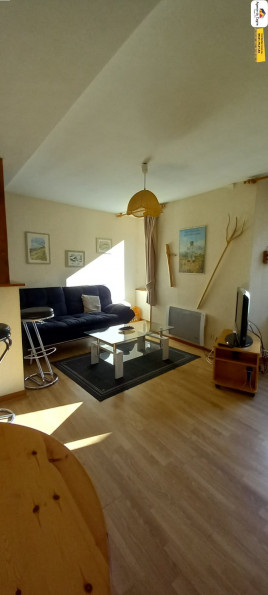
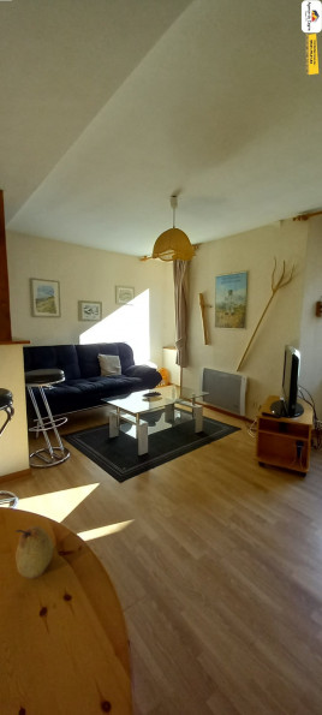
+ fruit (34, 546)
